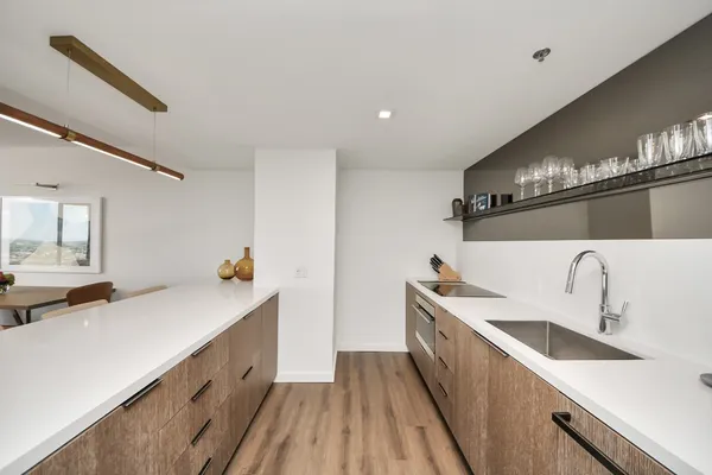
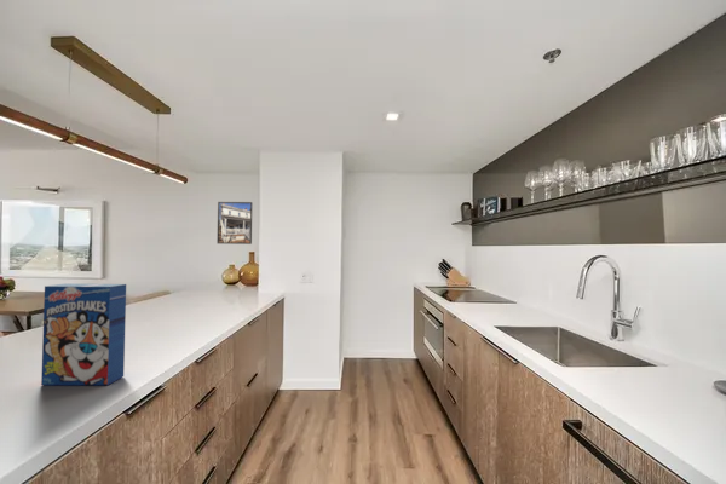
+ cereal box (85, 332)
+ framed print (235, 223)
